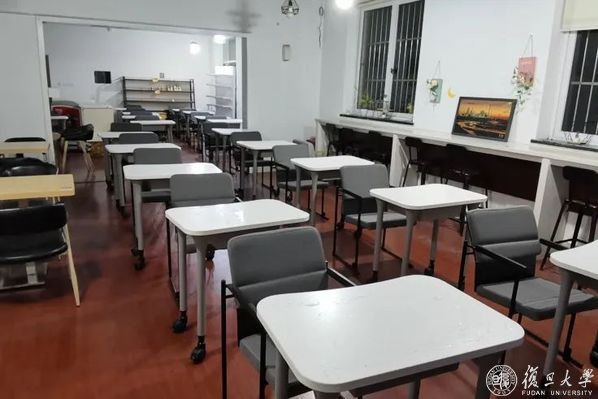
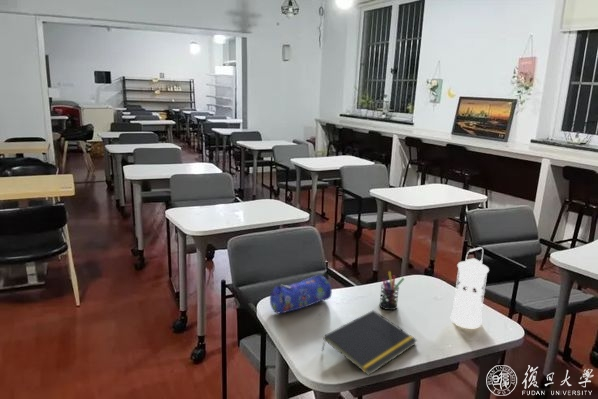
+ lantern (470, 284)
+ pencil case (301, 292)
+ notepad (371, 339)
+ pen holder (392, 289)
